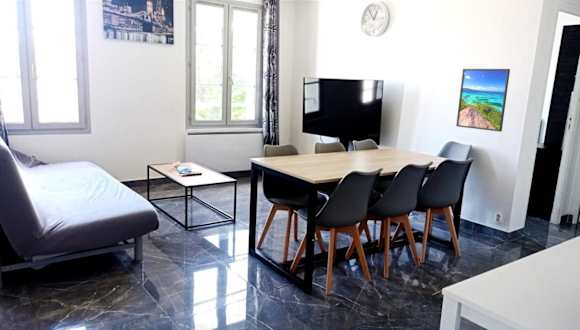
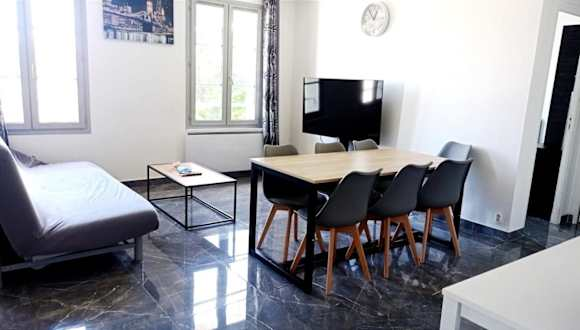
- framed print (481, 99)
